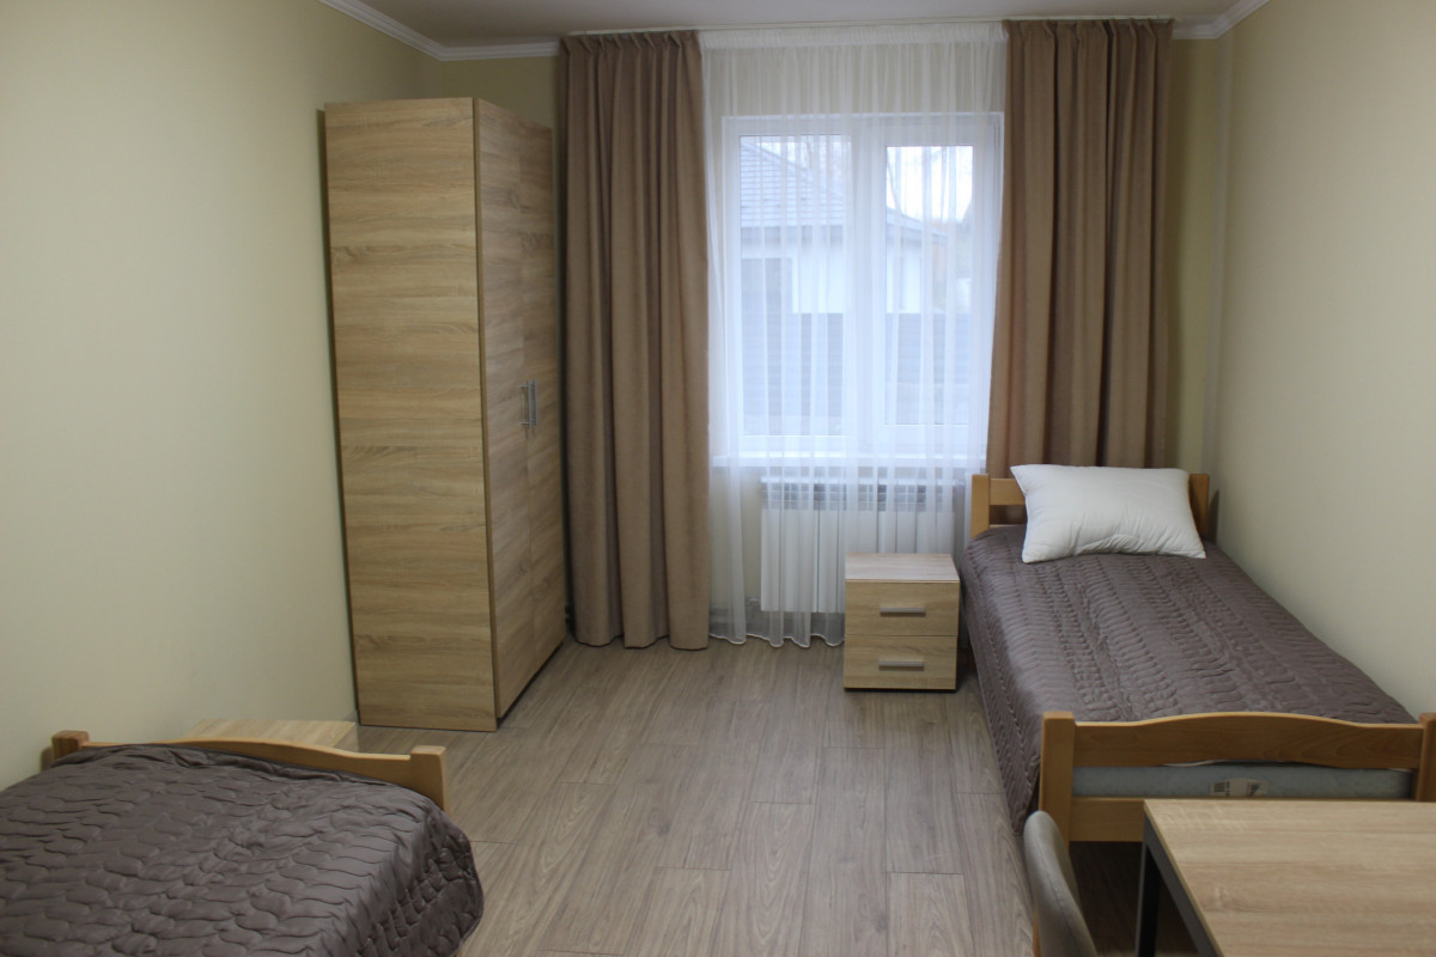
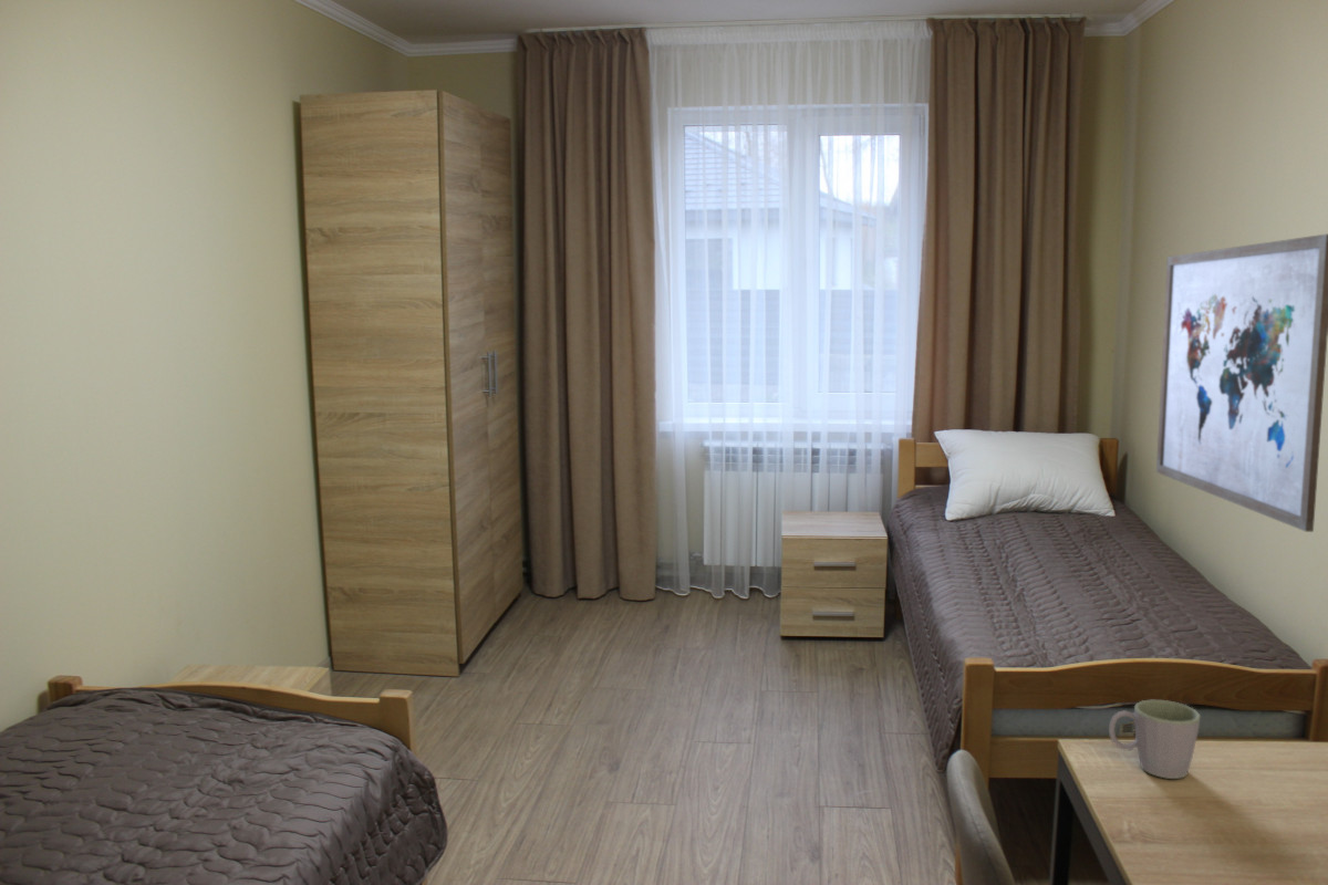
+ mug (1152, 738)
+ wall art (1230, 374)
